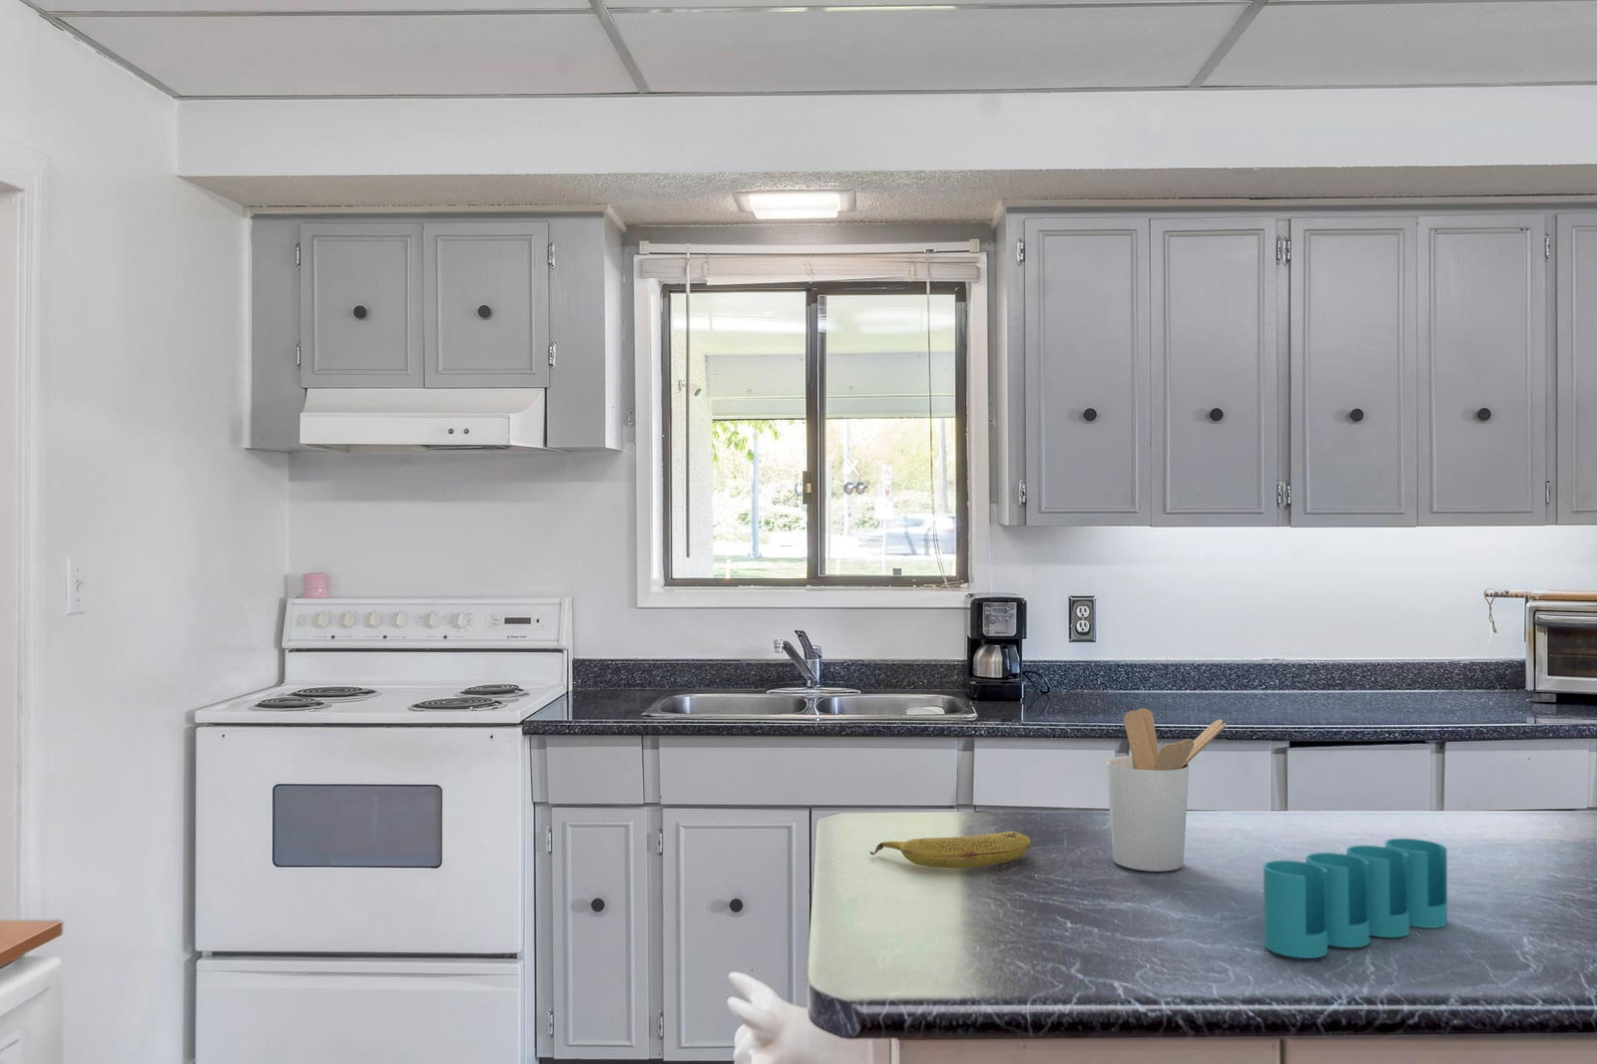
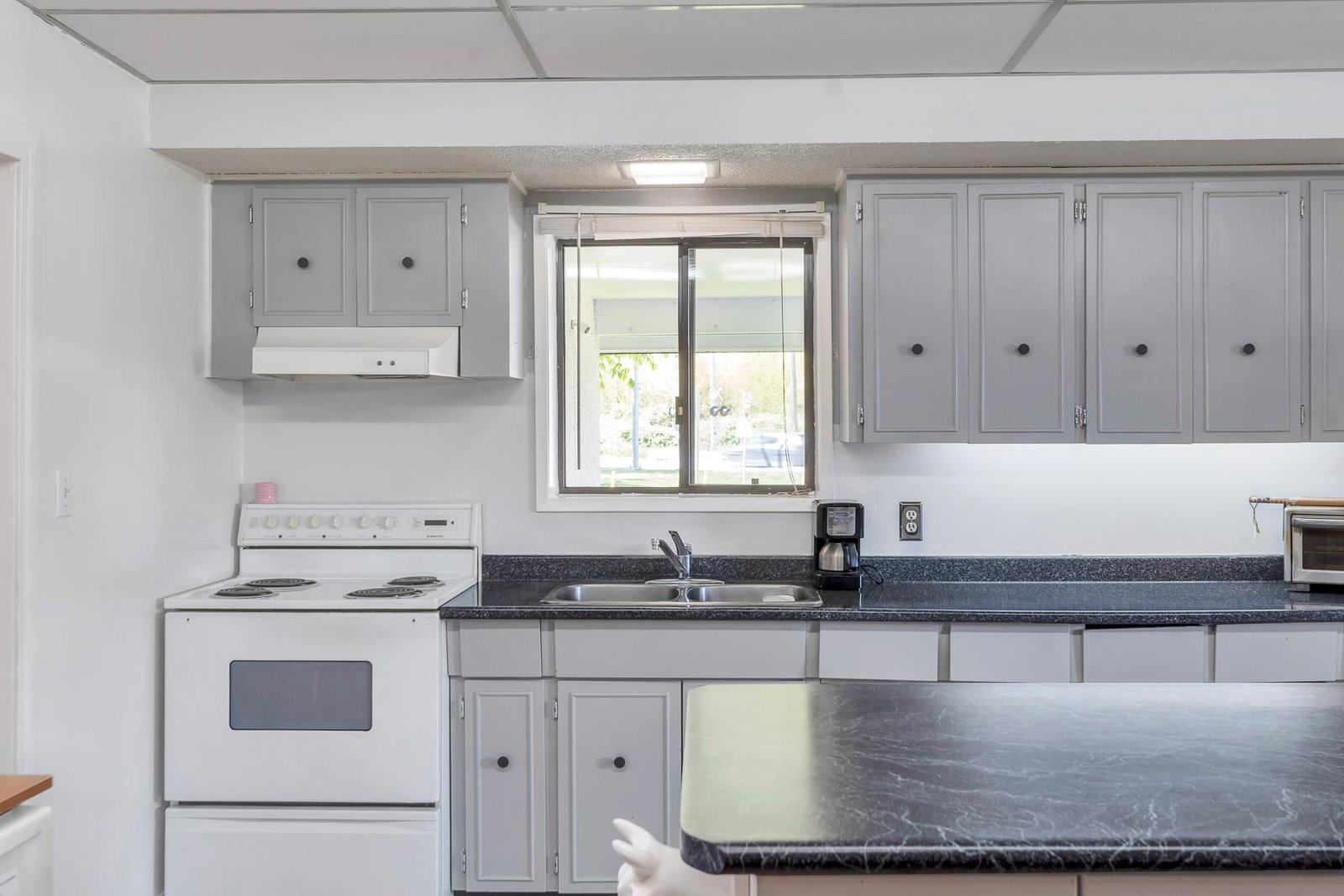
- utensil holder (1169, 787)
- pen holder (1357, 894)
- fruit (957, 846)
